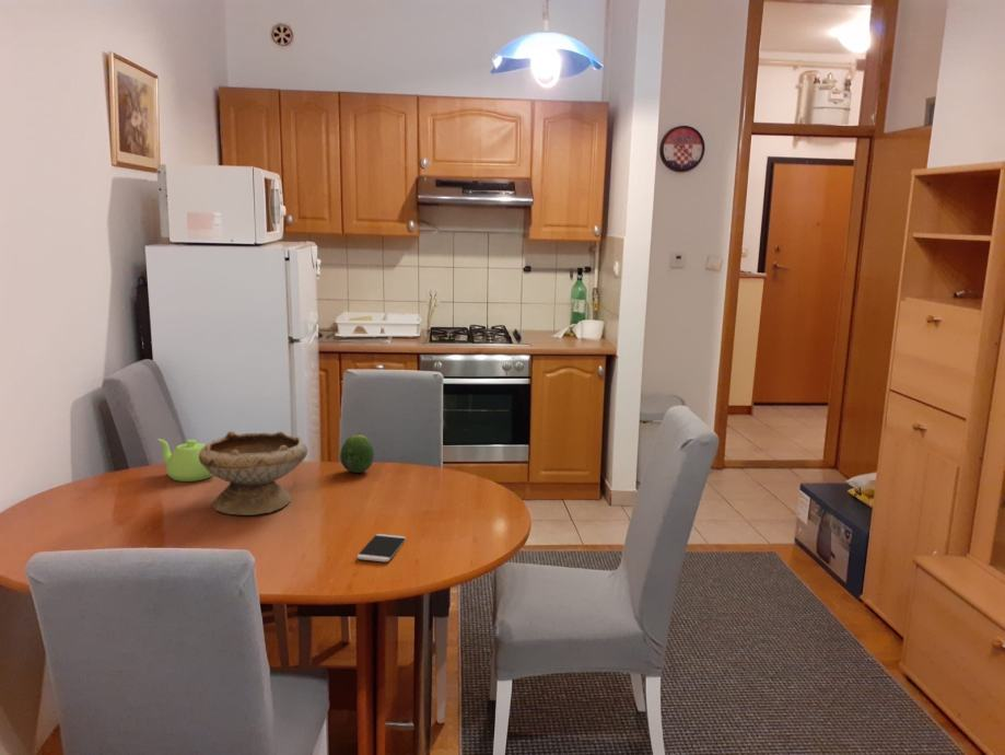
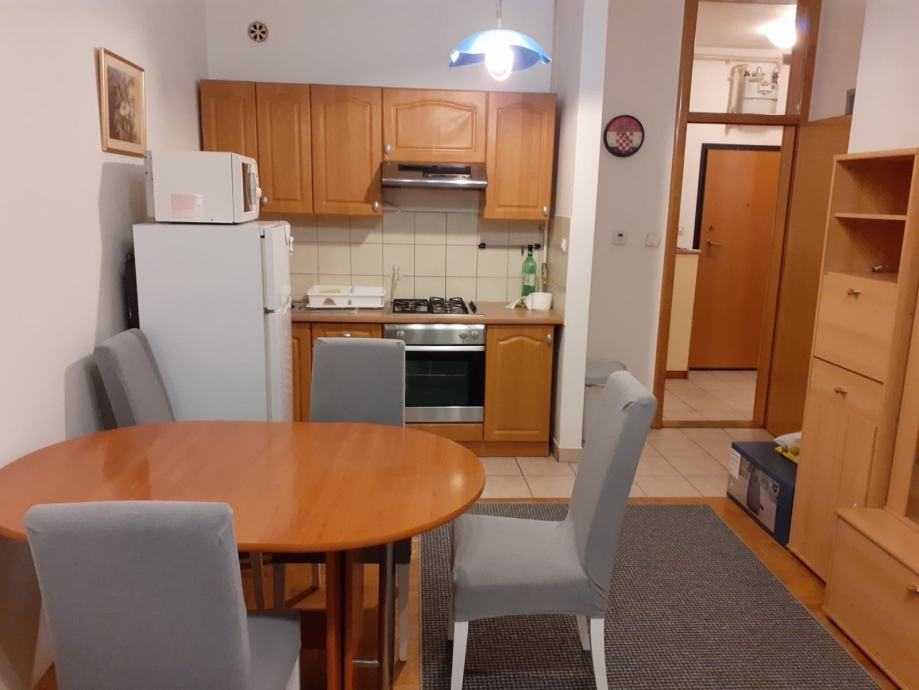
- smartphone (382, 547)
- fruit (357, 453)
- bowl (254, 471)
- teapot (188, 457)
